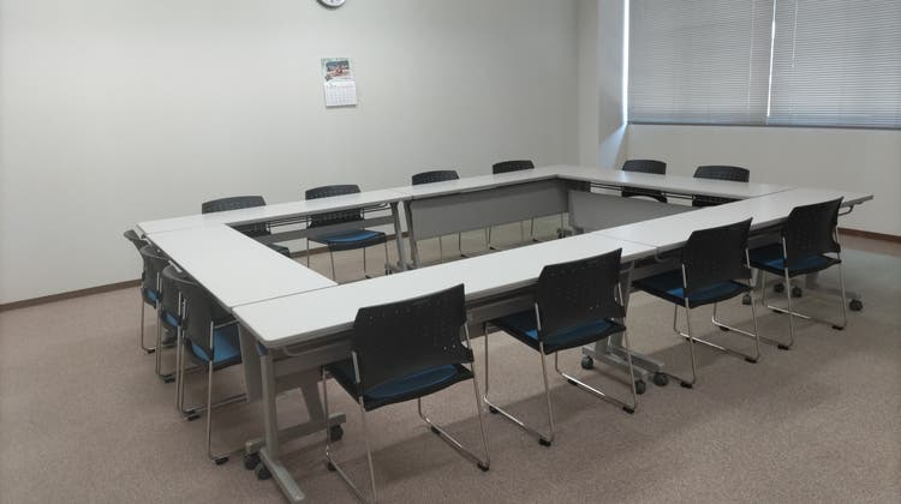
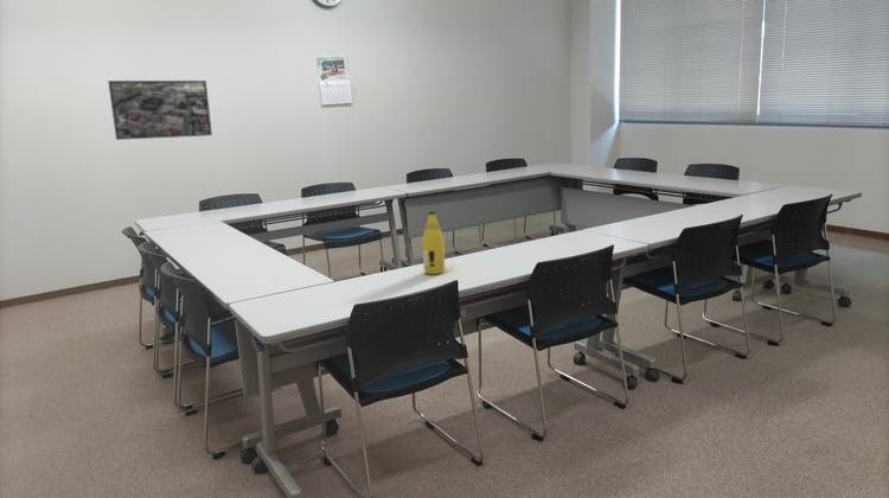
+ bottle (433, 242)
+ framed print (161, 109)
